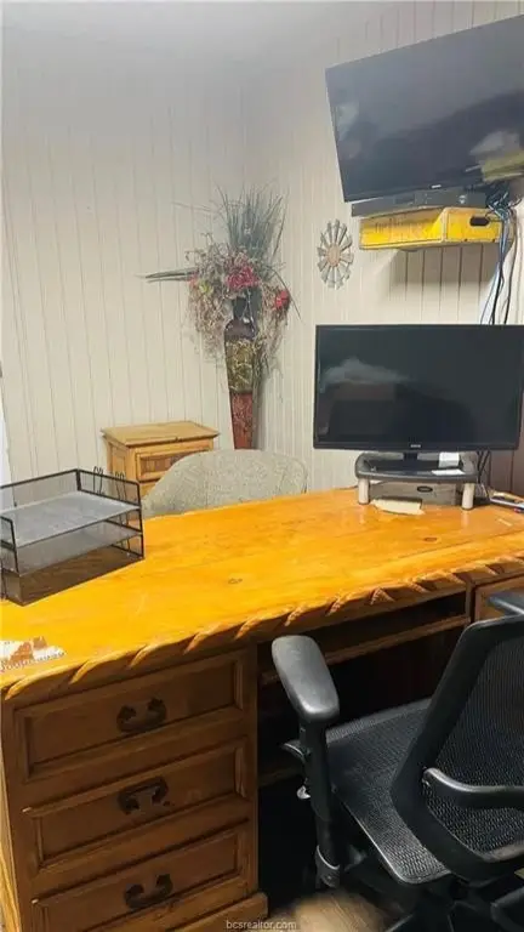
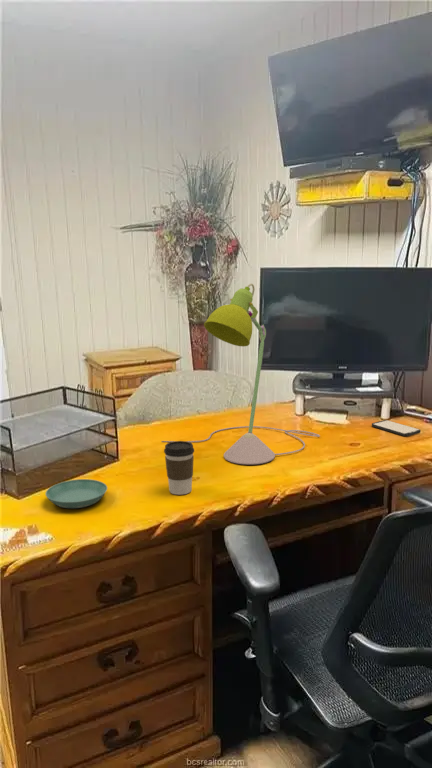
+ coffee cup (179, 468)
+ desk lamp (236, 345)
+ smartphone (395, 427)
+ saucer (77, 494)
